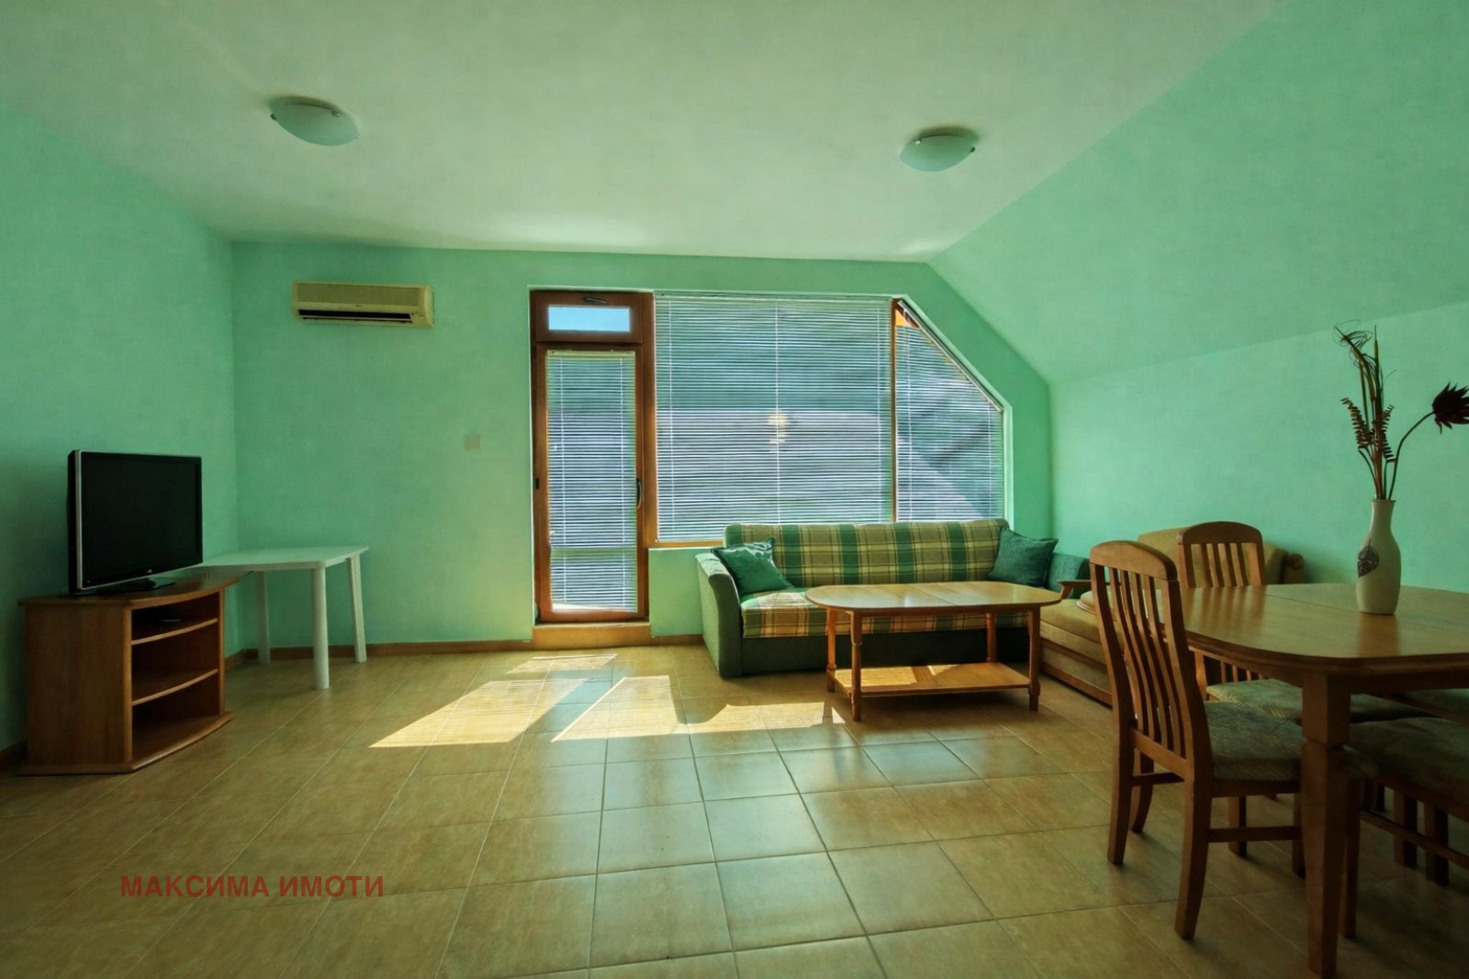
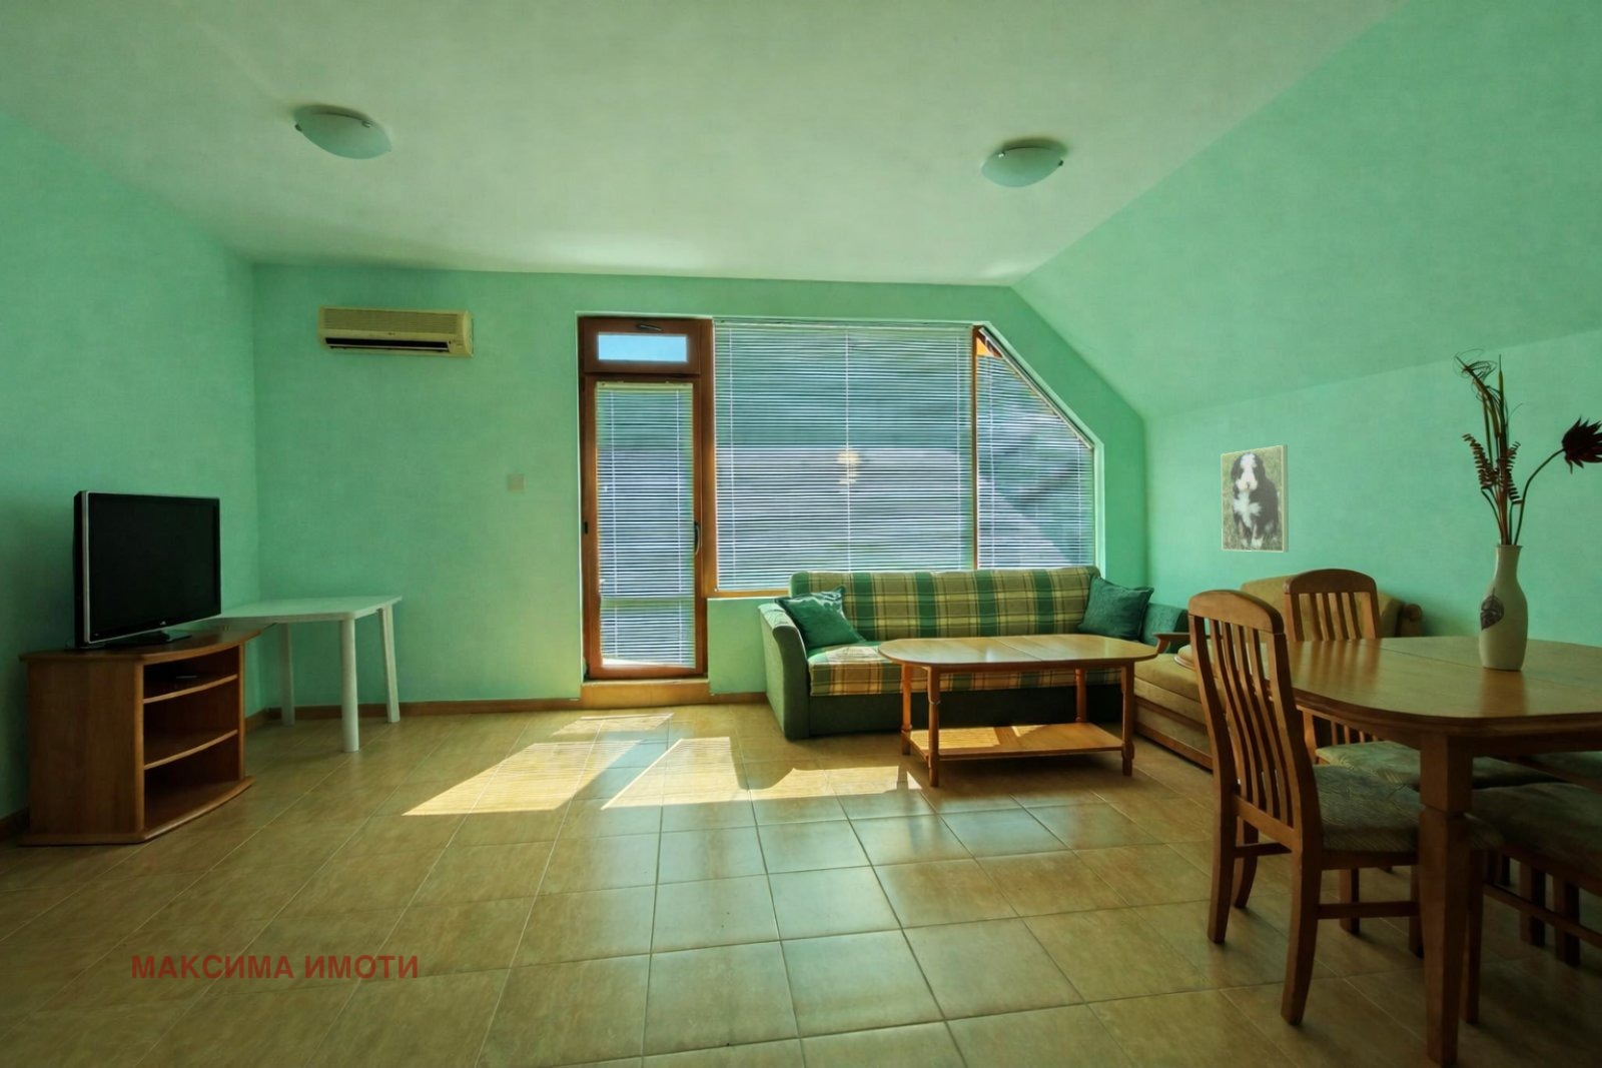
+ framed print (1253, 501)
